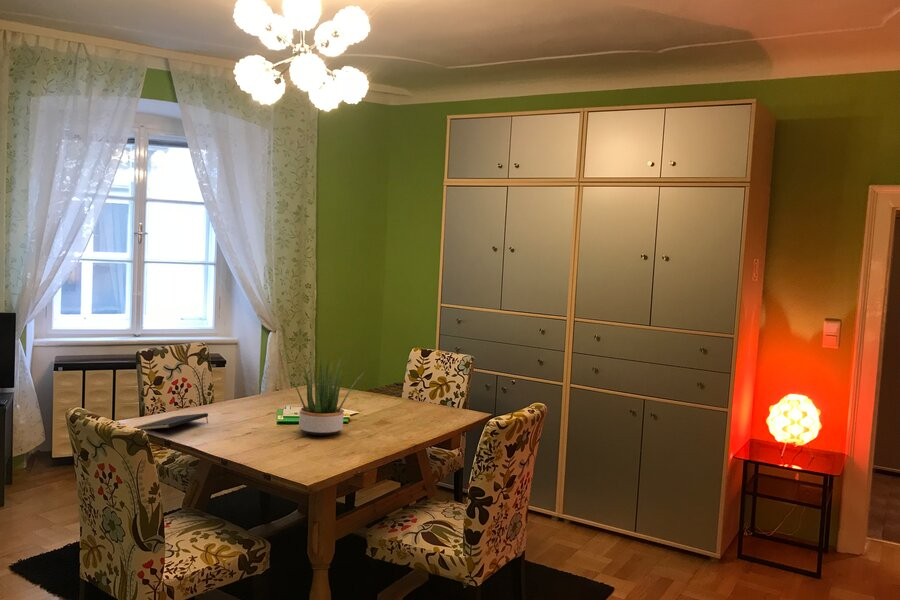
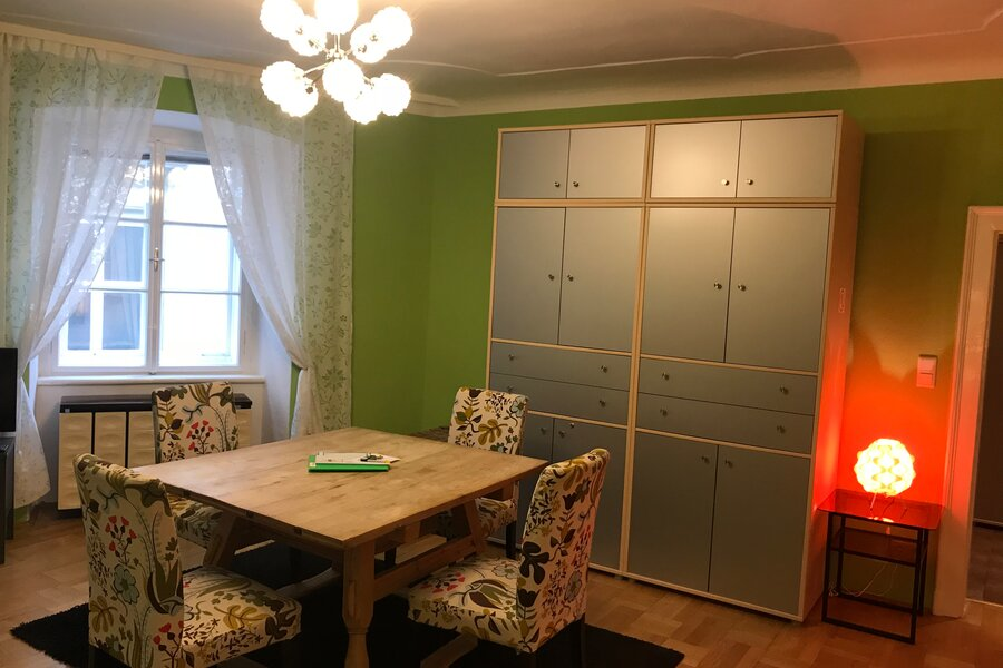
- notepad (171, 421)
- potted plant (322, 395)
